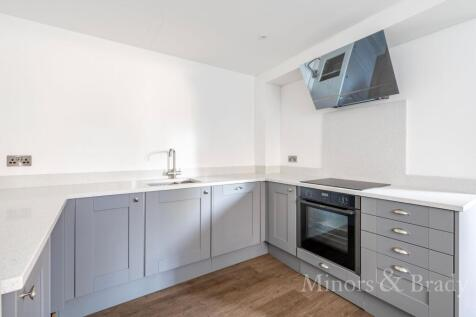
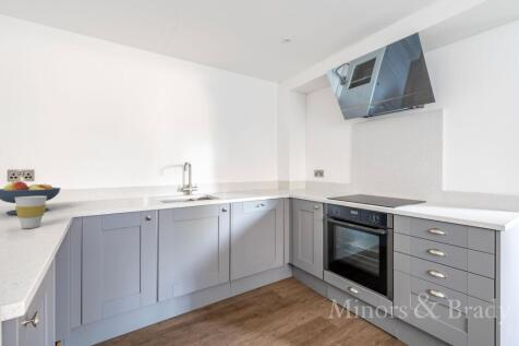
+ cup (31, 212)
+ fruit bowl (28, 195)
